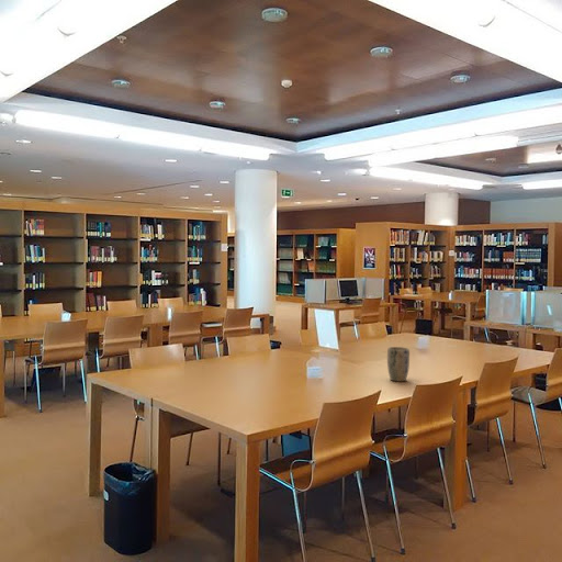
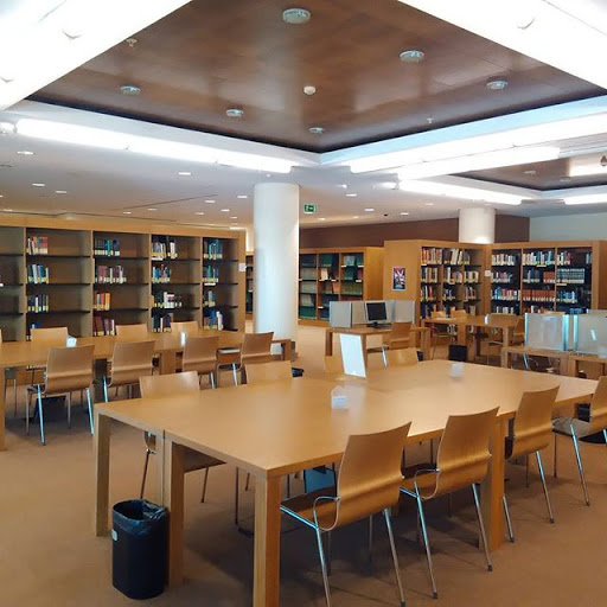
- plant pot (397, 363)
